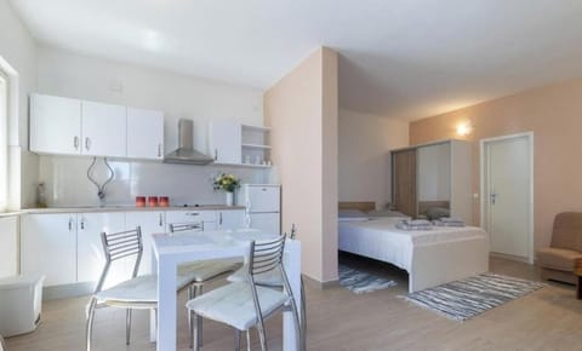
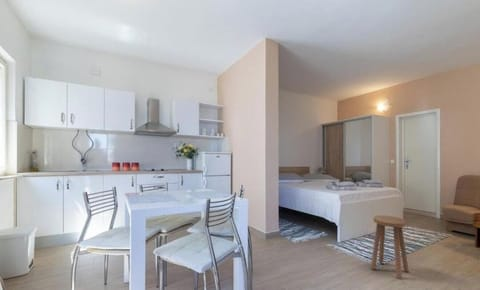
+ stool (394, 244)
